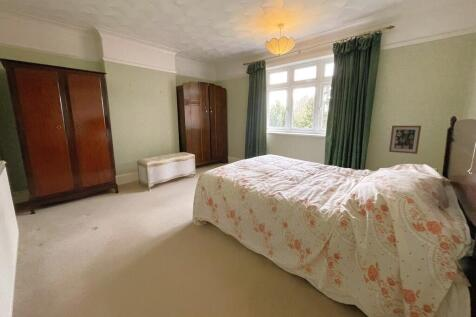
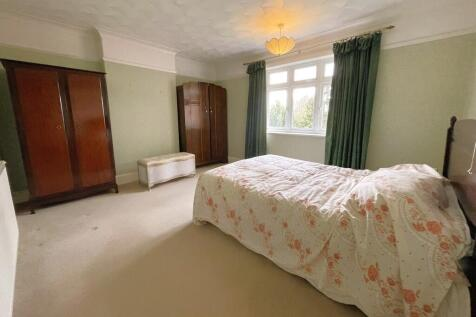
- wall art (404, 139)
